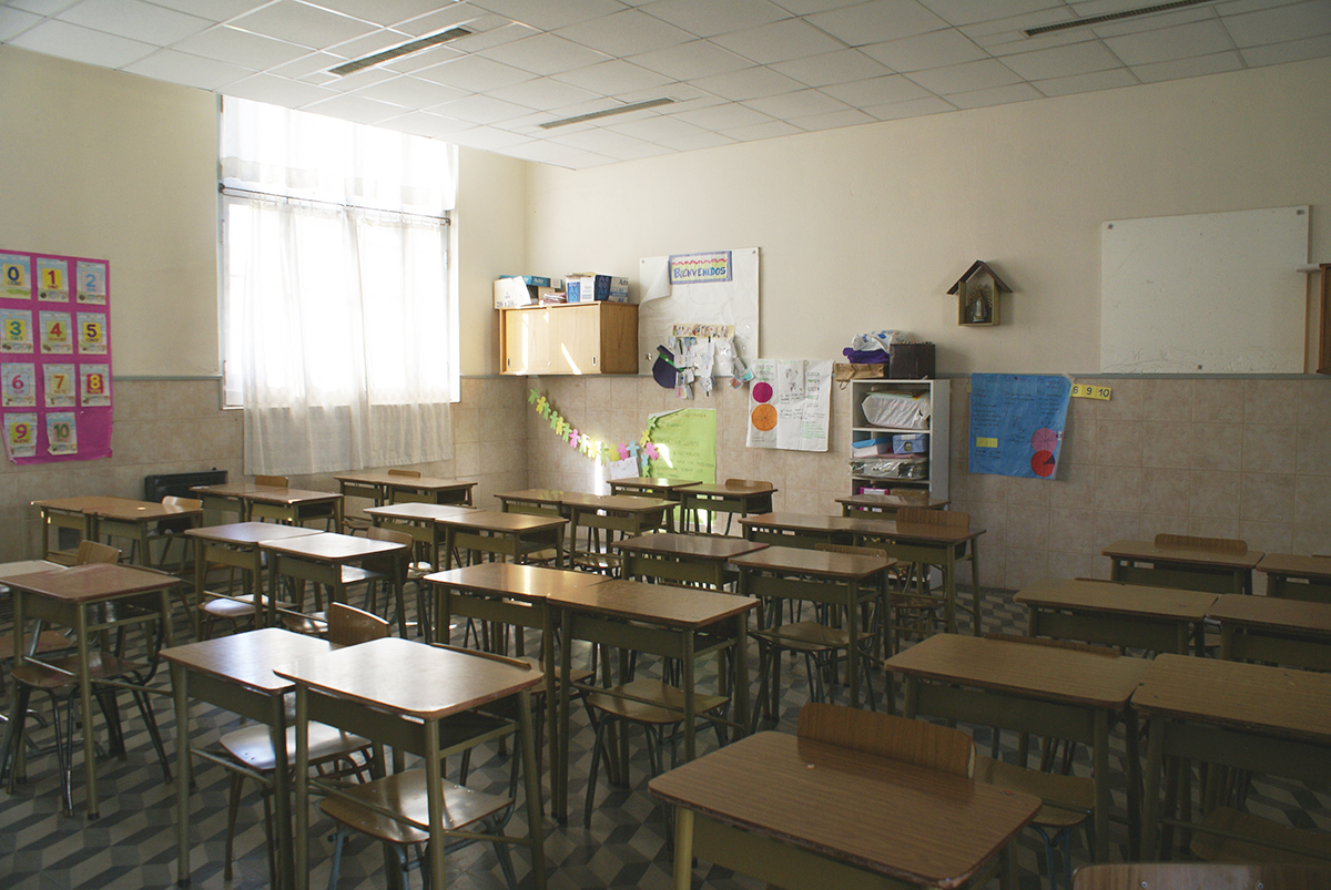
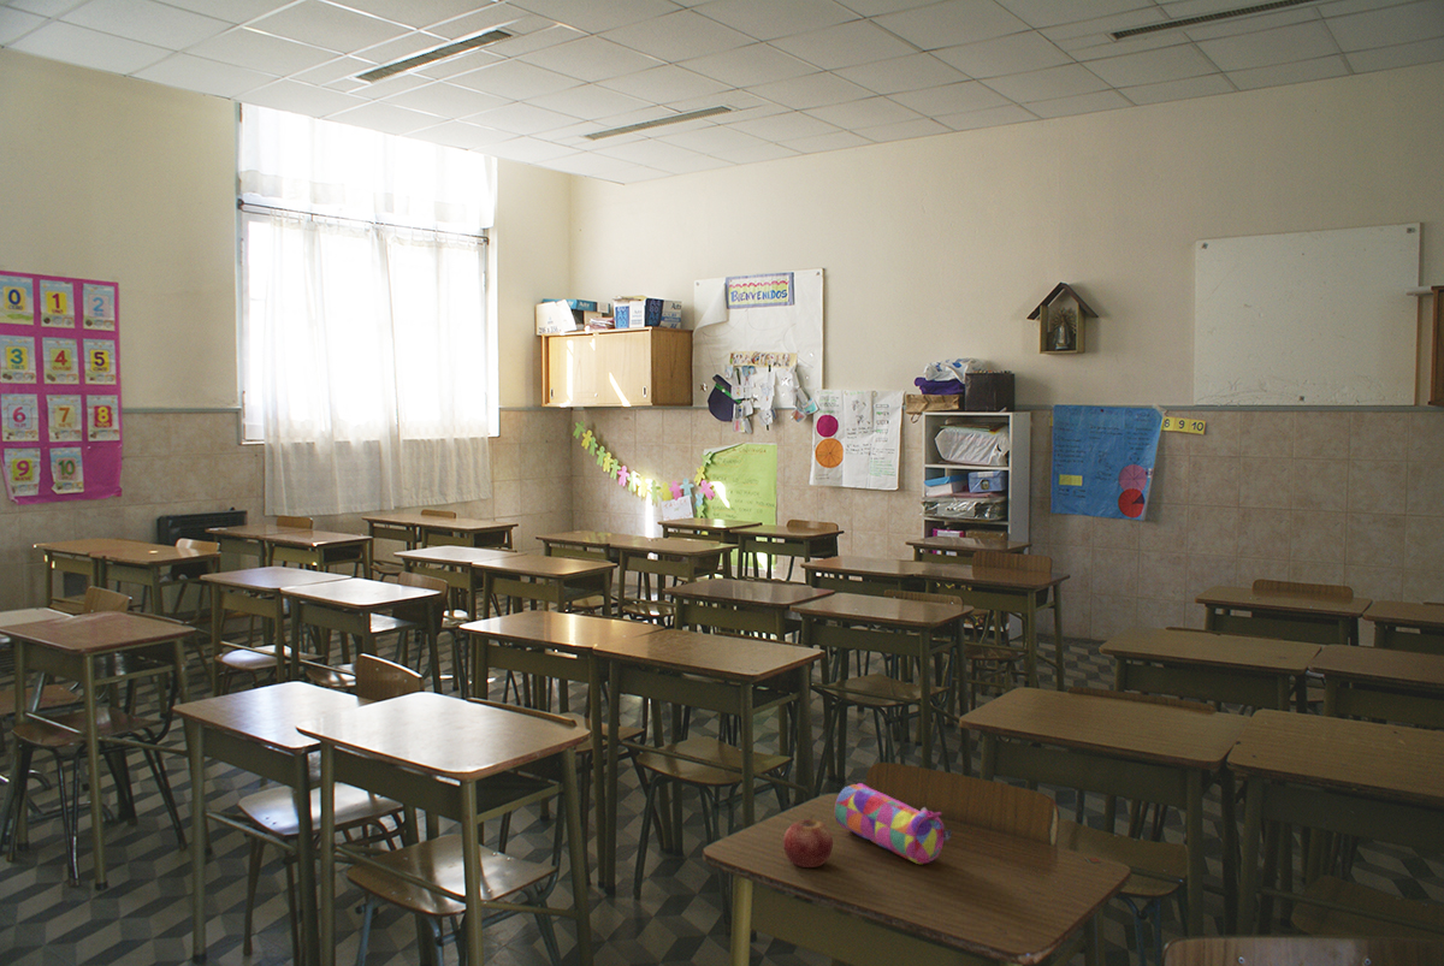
+ apple (807, 837)
+ pencil case (889, 819)
